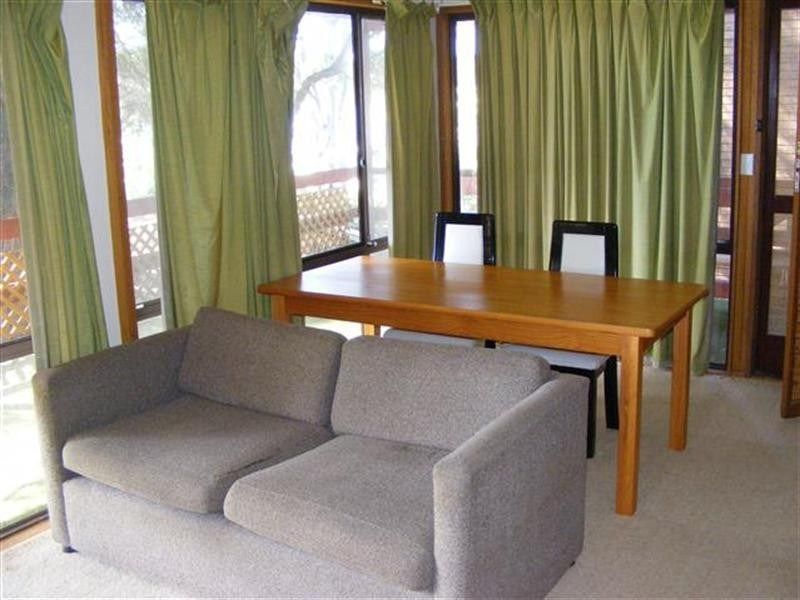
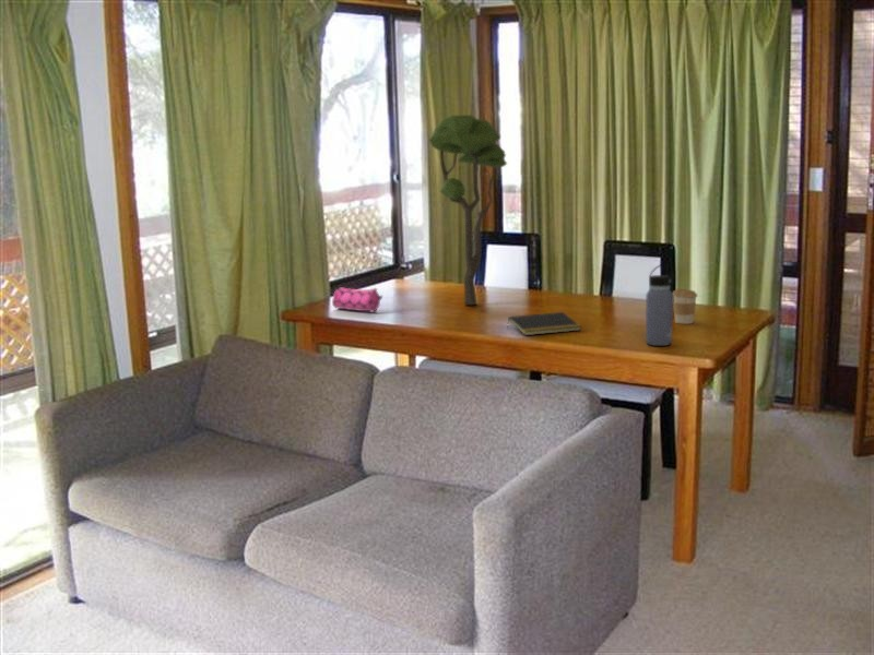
+ water bottle (659, 305)
+ notepad (544, 323)
+ coffee cup (684, 306)
+ pencil case (356, 298)
+ plant (472, 210)
